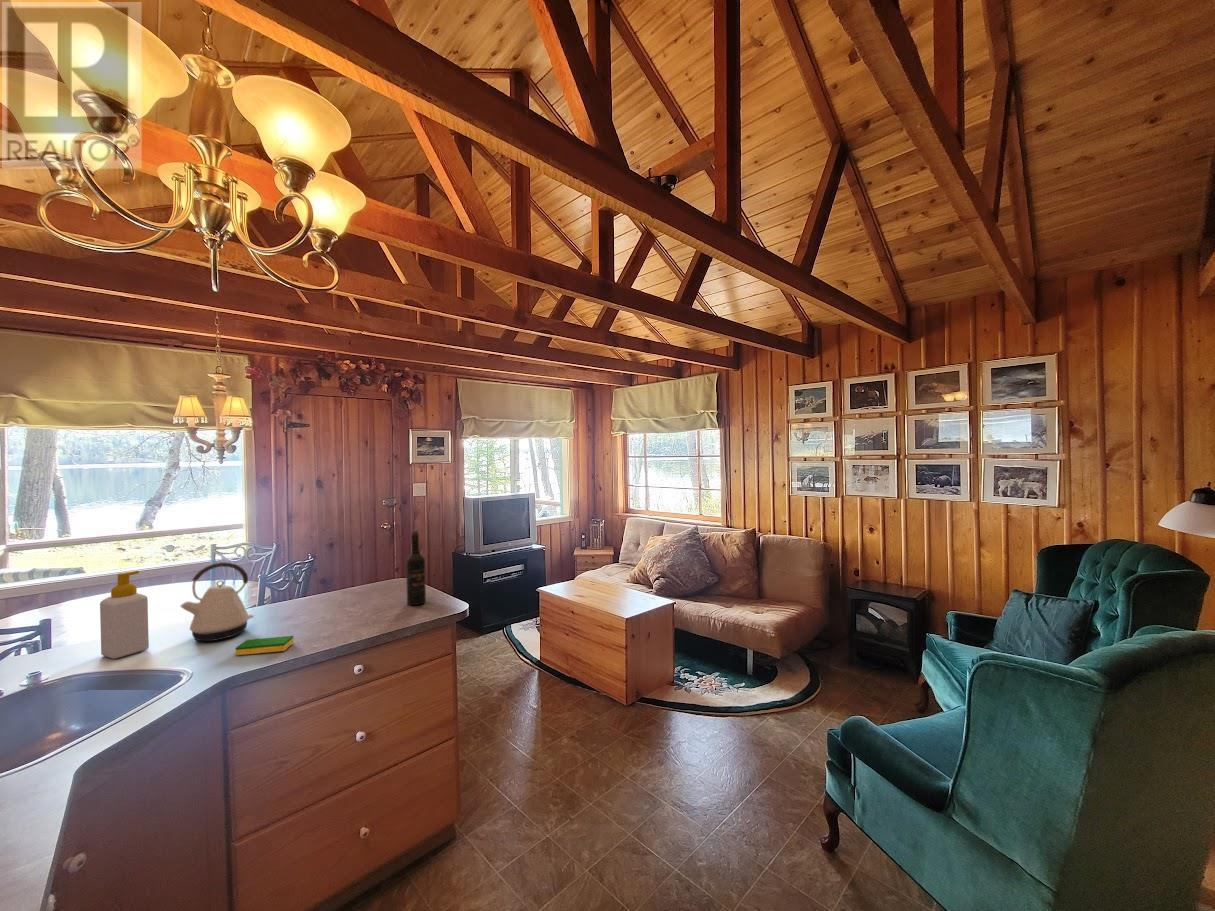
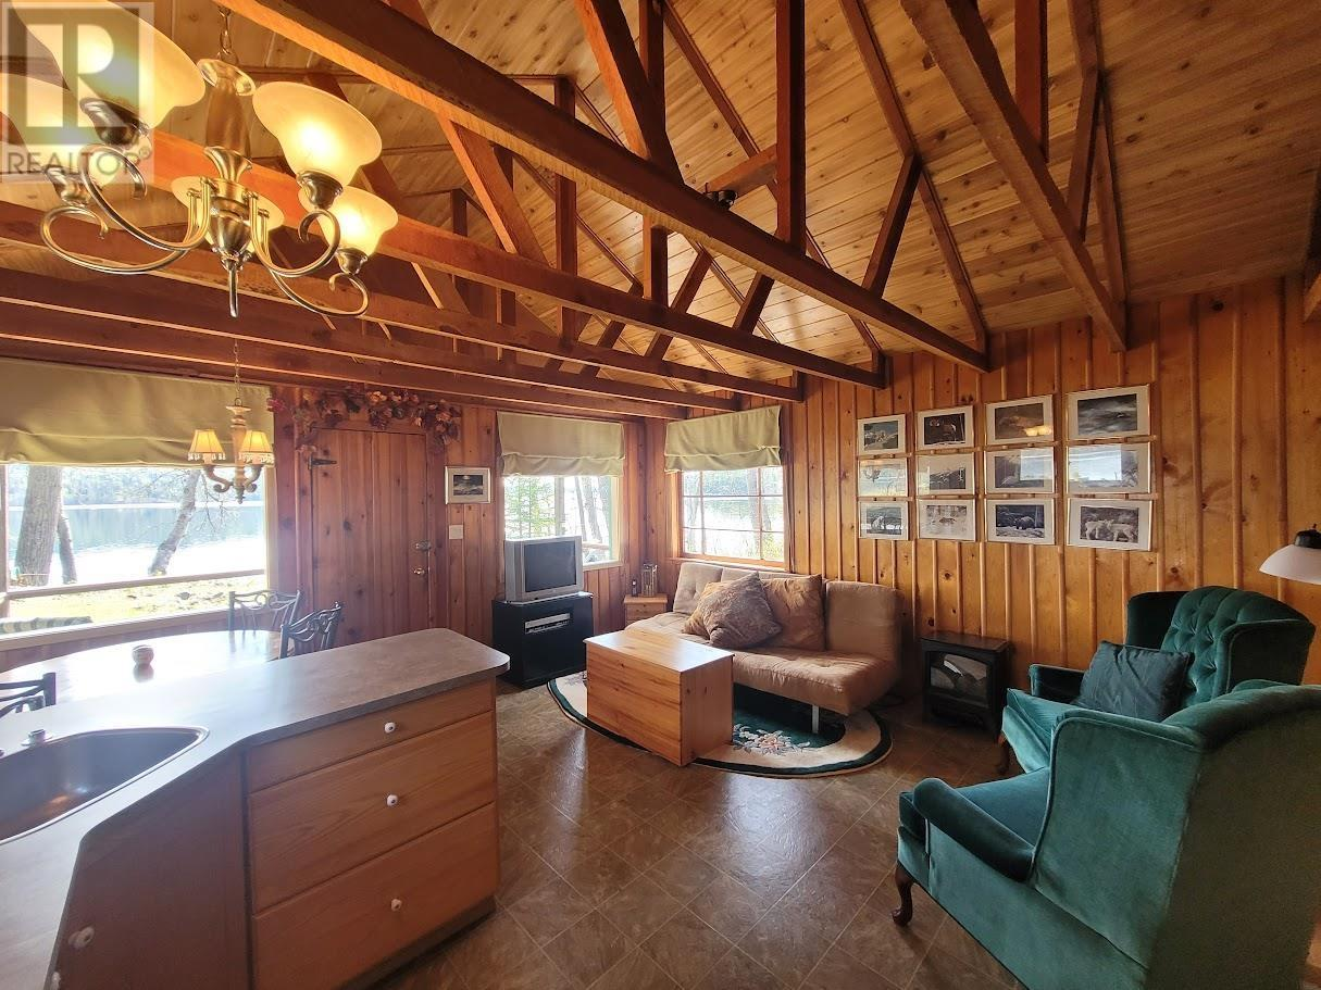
- wine bottle (415, 566)
- kettle (217, 599)
- dish sponge (265, 645)
- soap bottle (124, 612)
